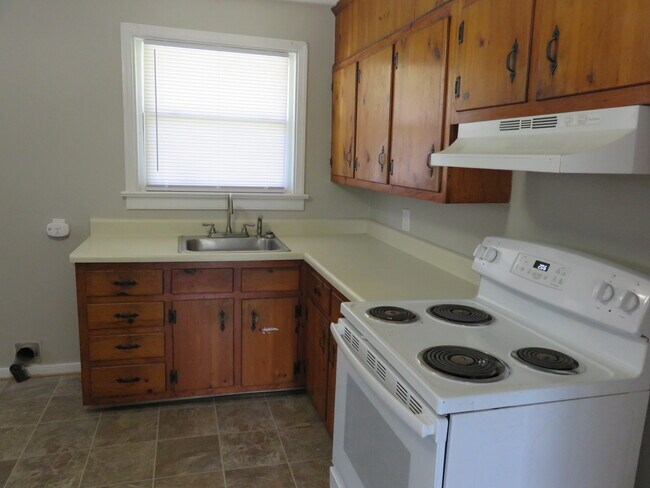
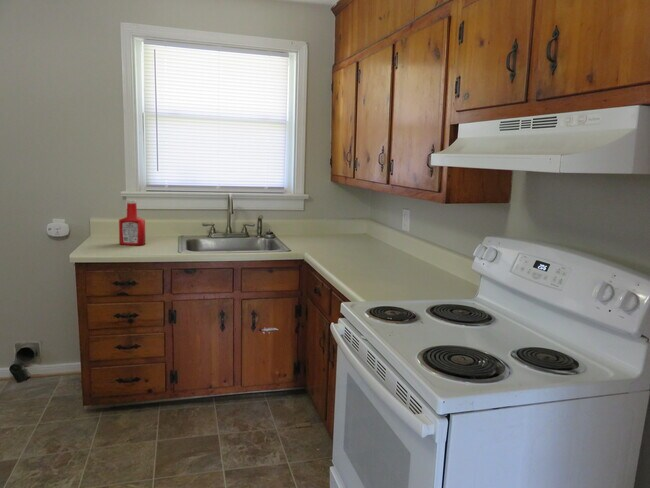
+ soap bottle (132, 222)
